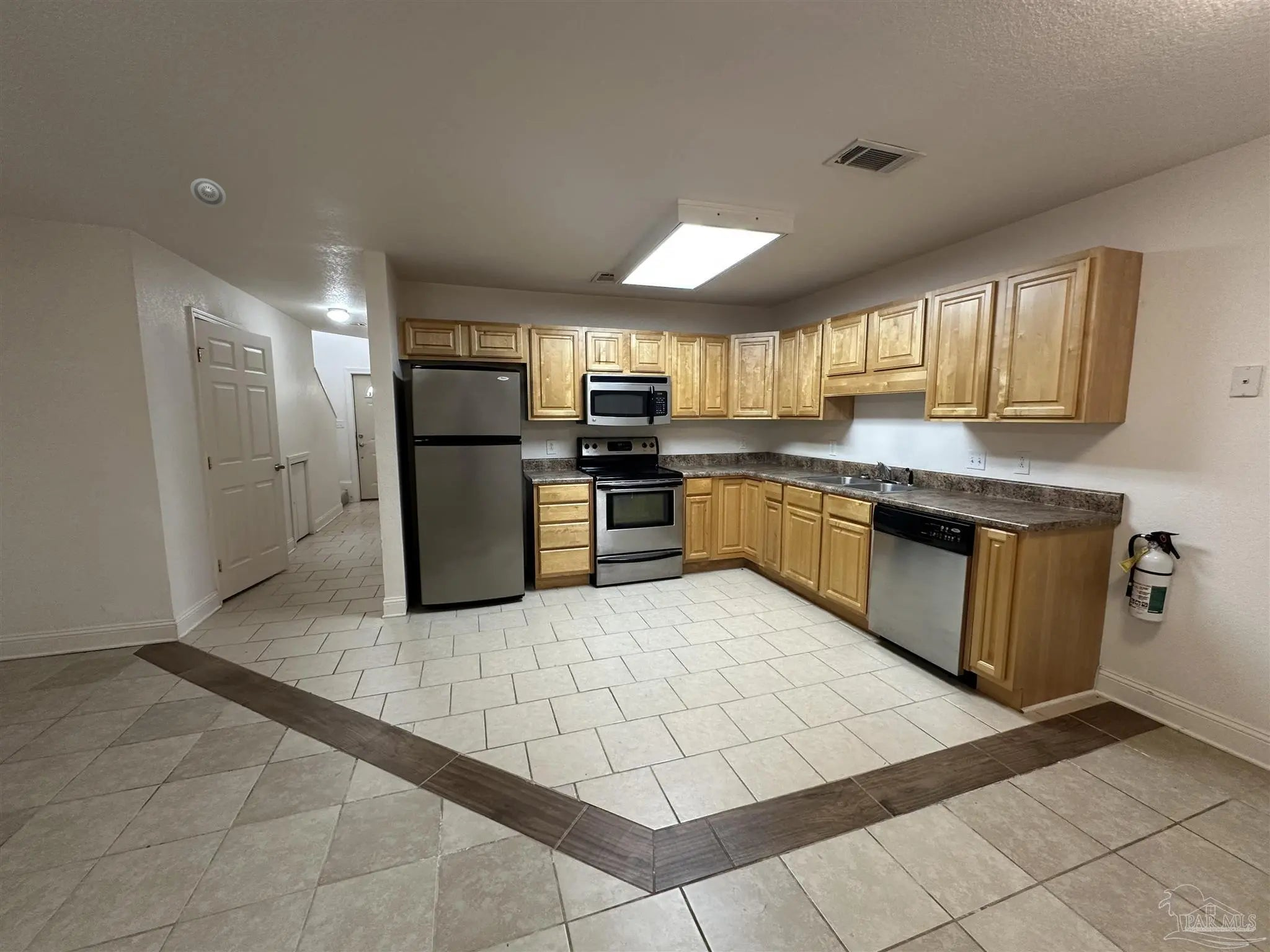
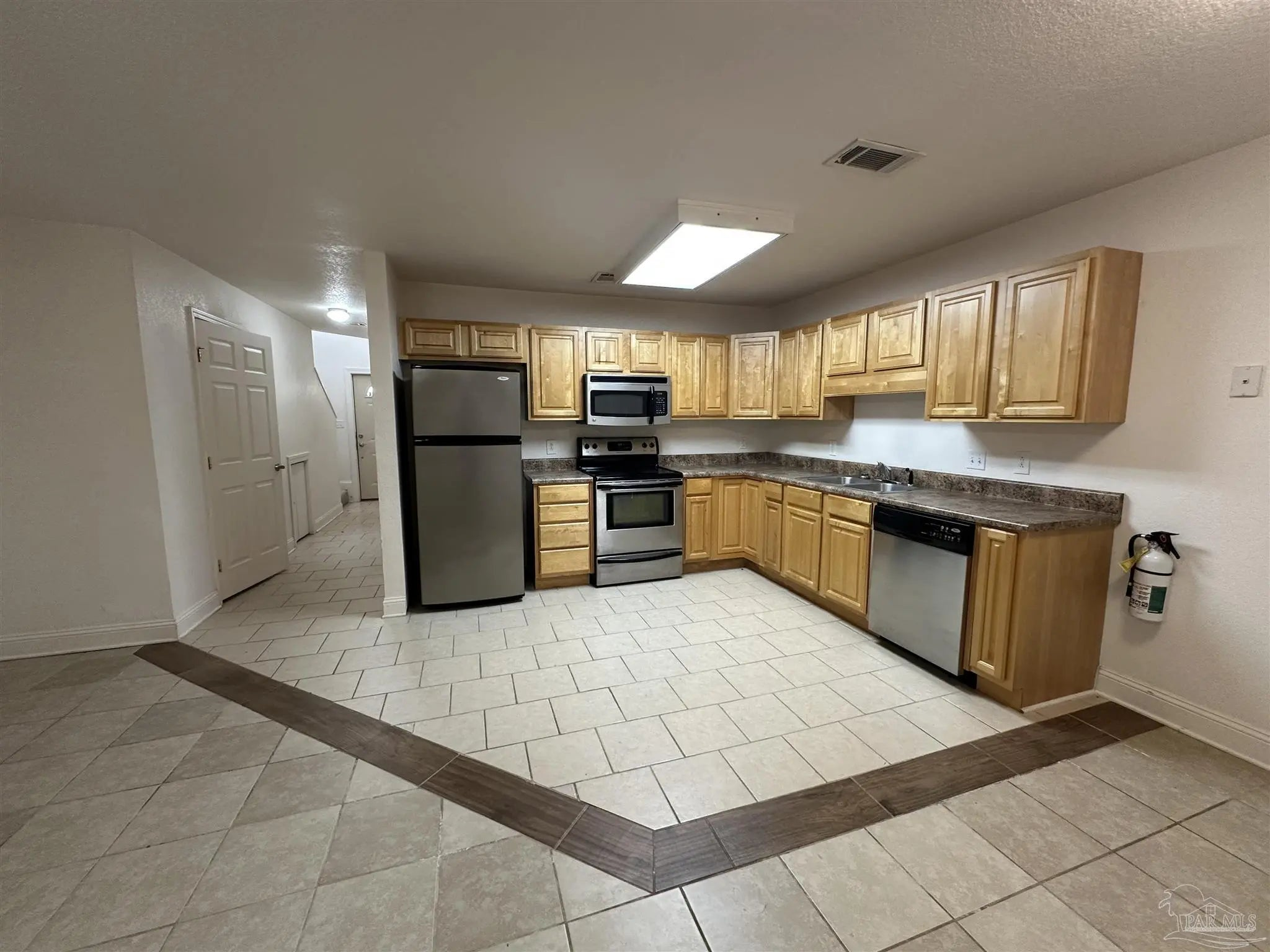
- smoke detector (208, 192)
